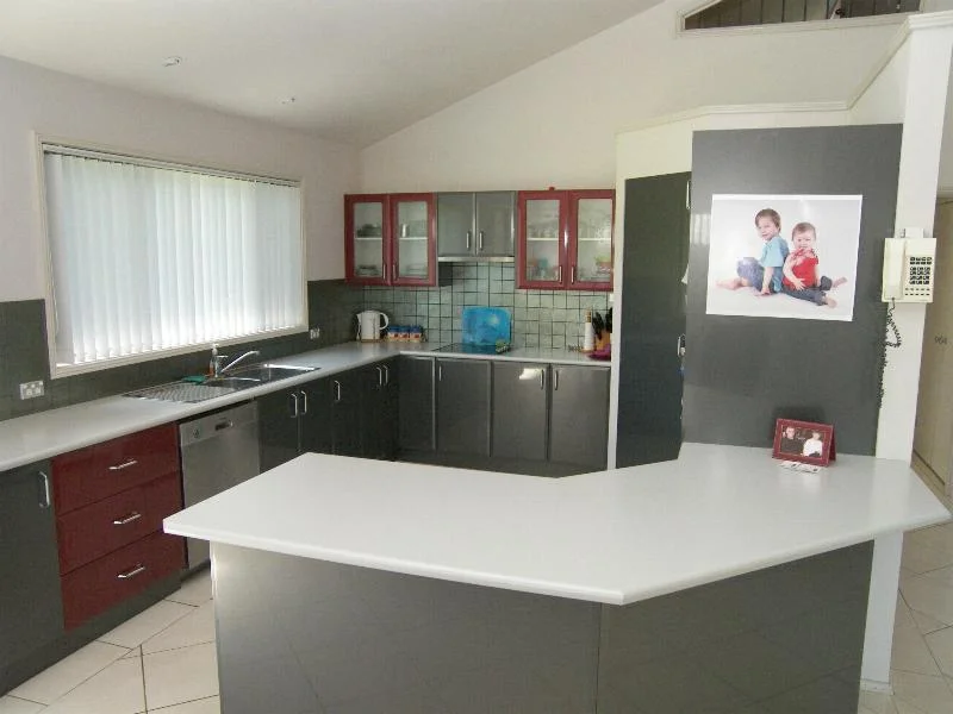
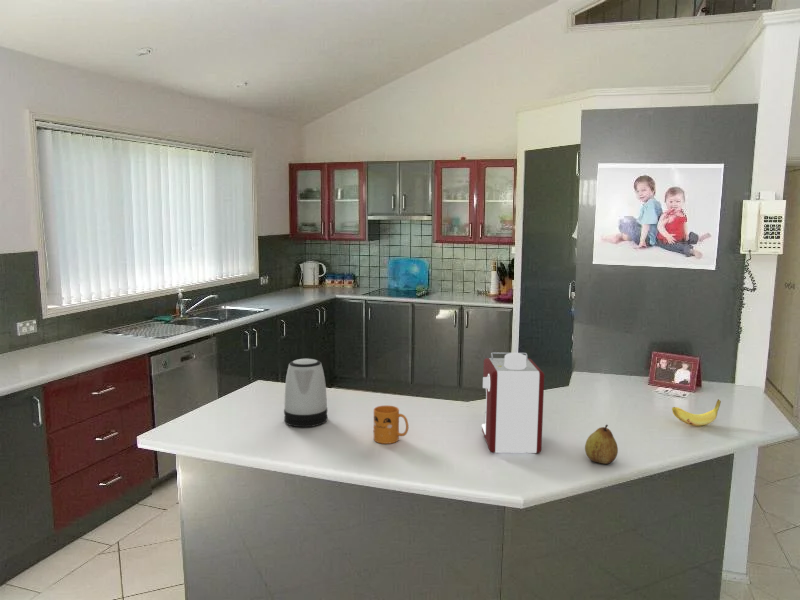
+ kettle (306, 388)
+ coffee maker (508, 393)
+ mug (391, 424)
+ banana (696, 414)
+ fruit (601, 441)
